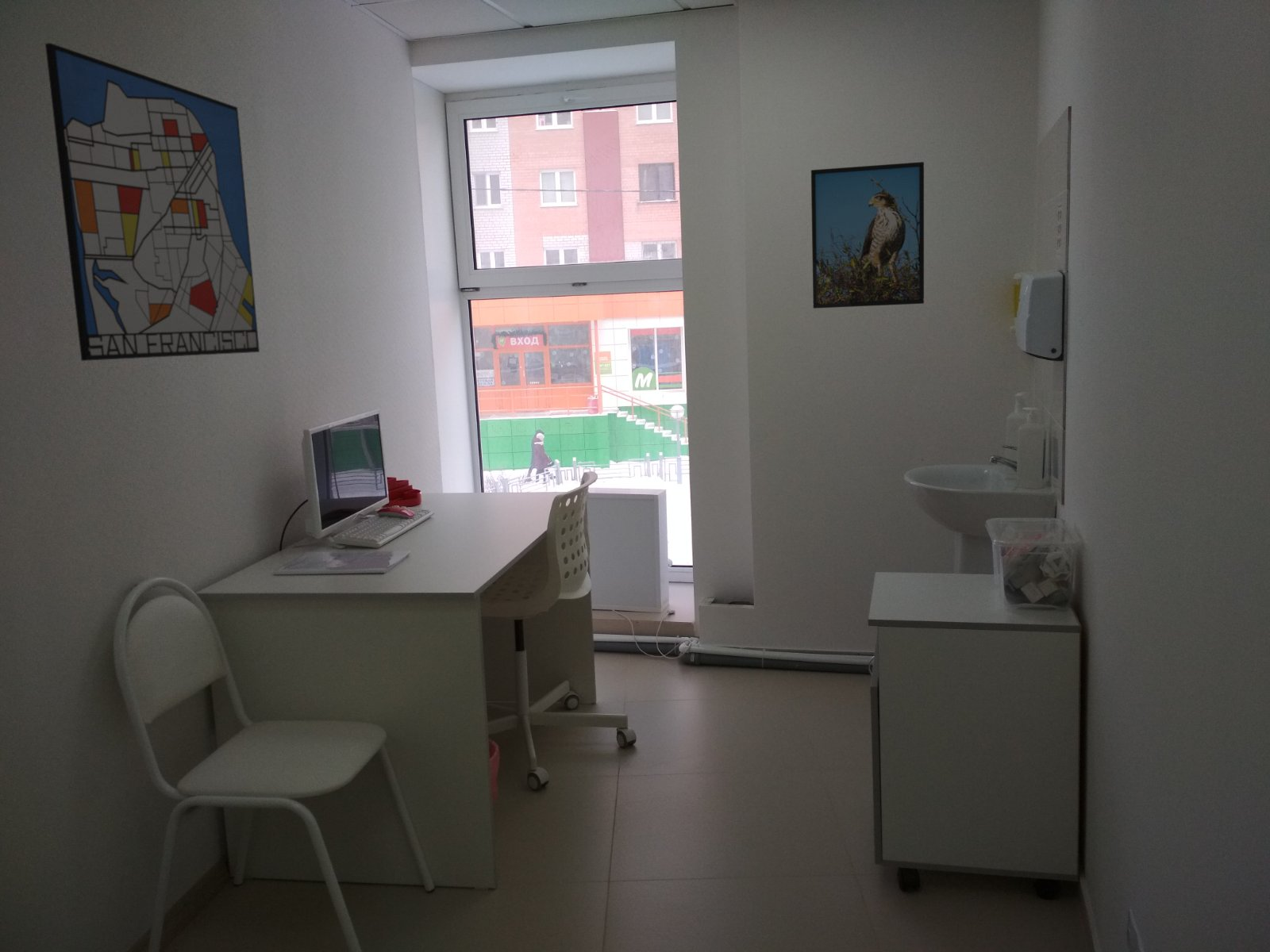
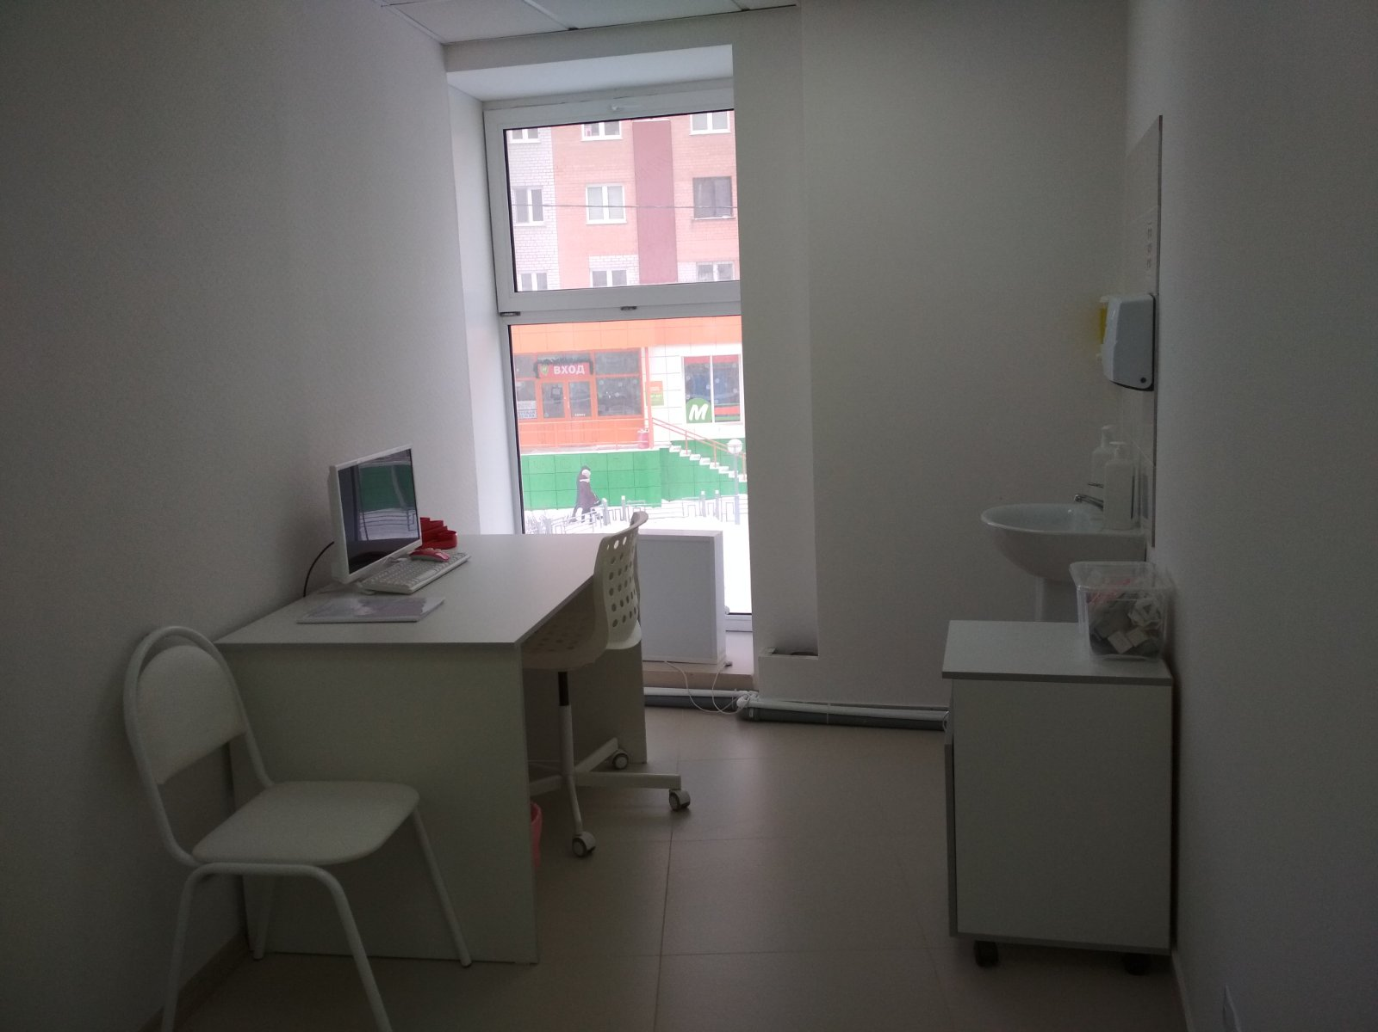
- wall art (167, 220)
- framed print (867, 236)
